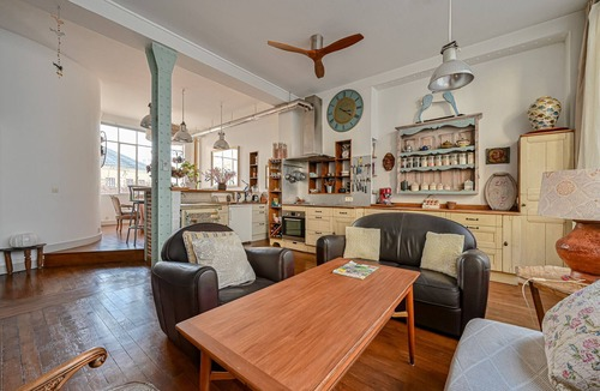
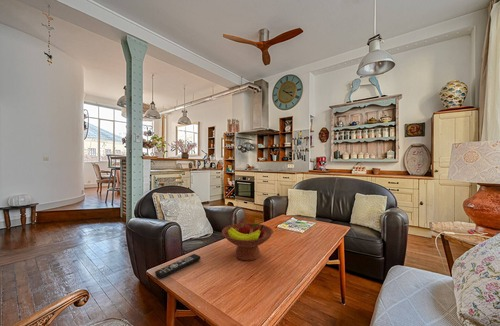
+ remote control (179, 265)
+ fruit bowl (247, 238)
